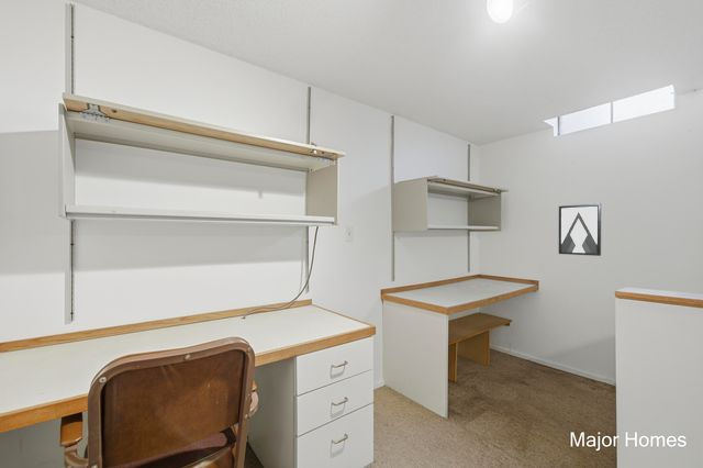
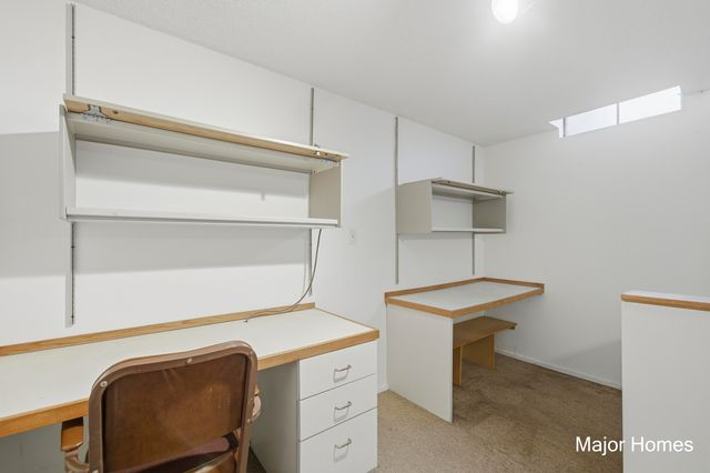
- wall art (579, 230)
